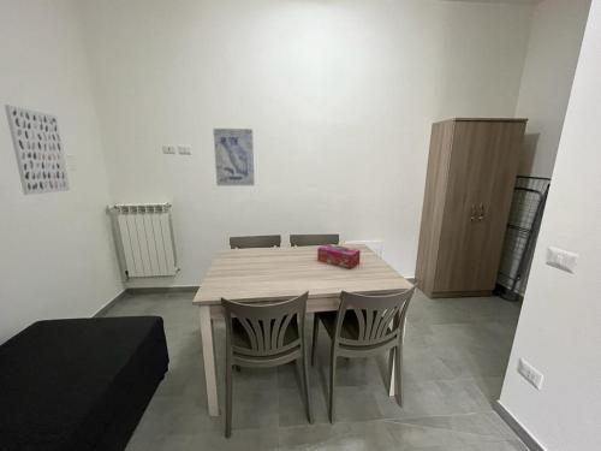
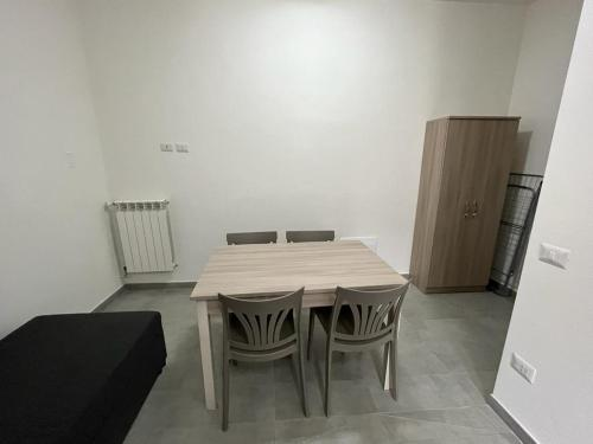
- tissue box (338, 255)
- wall art (41, 153)
- wall art (234, 158)
